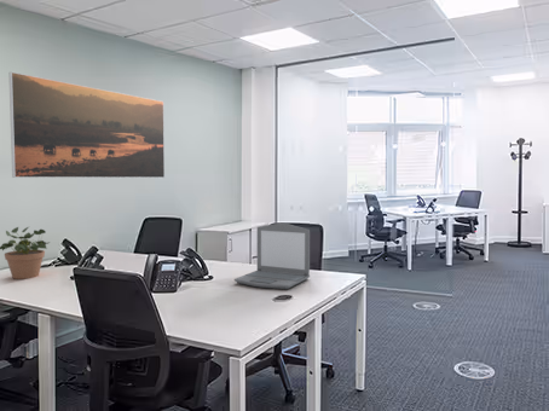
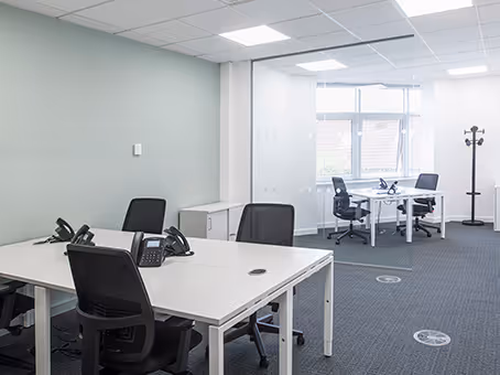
- laptop (271, 253)
- potted plant (22, 251)
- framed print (99, 133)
